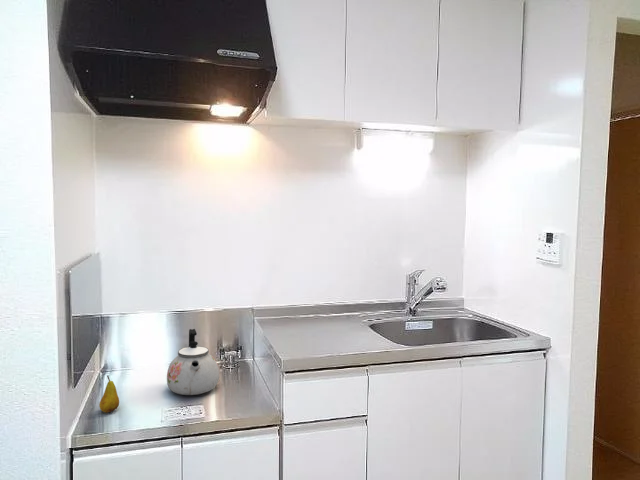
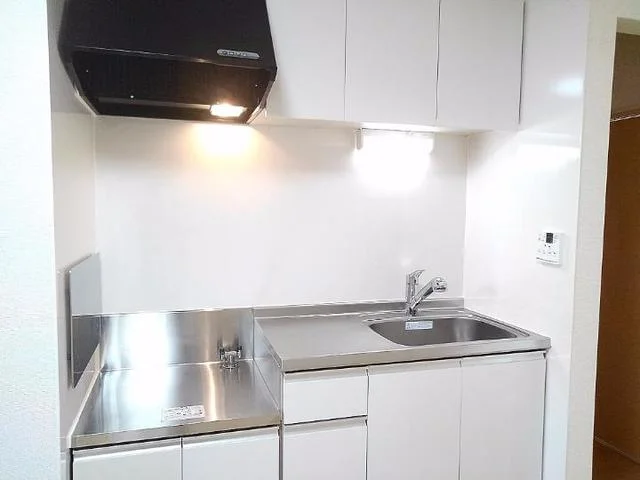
- kettle (193, 360)
- fruit (109, 393)
